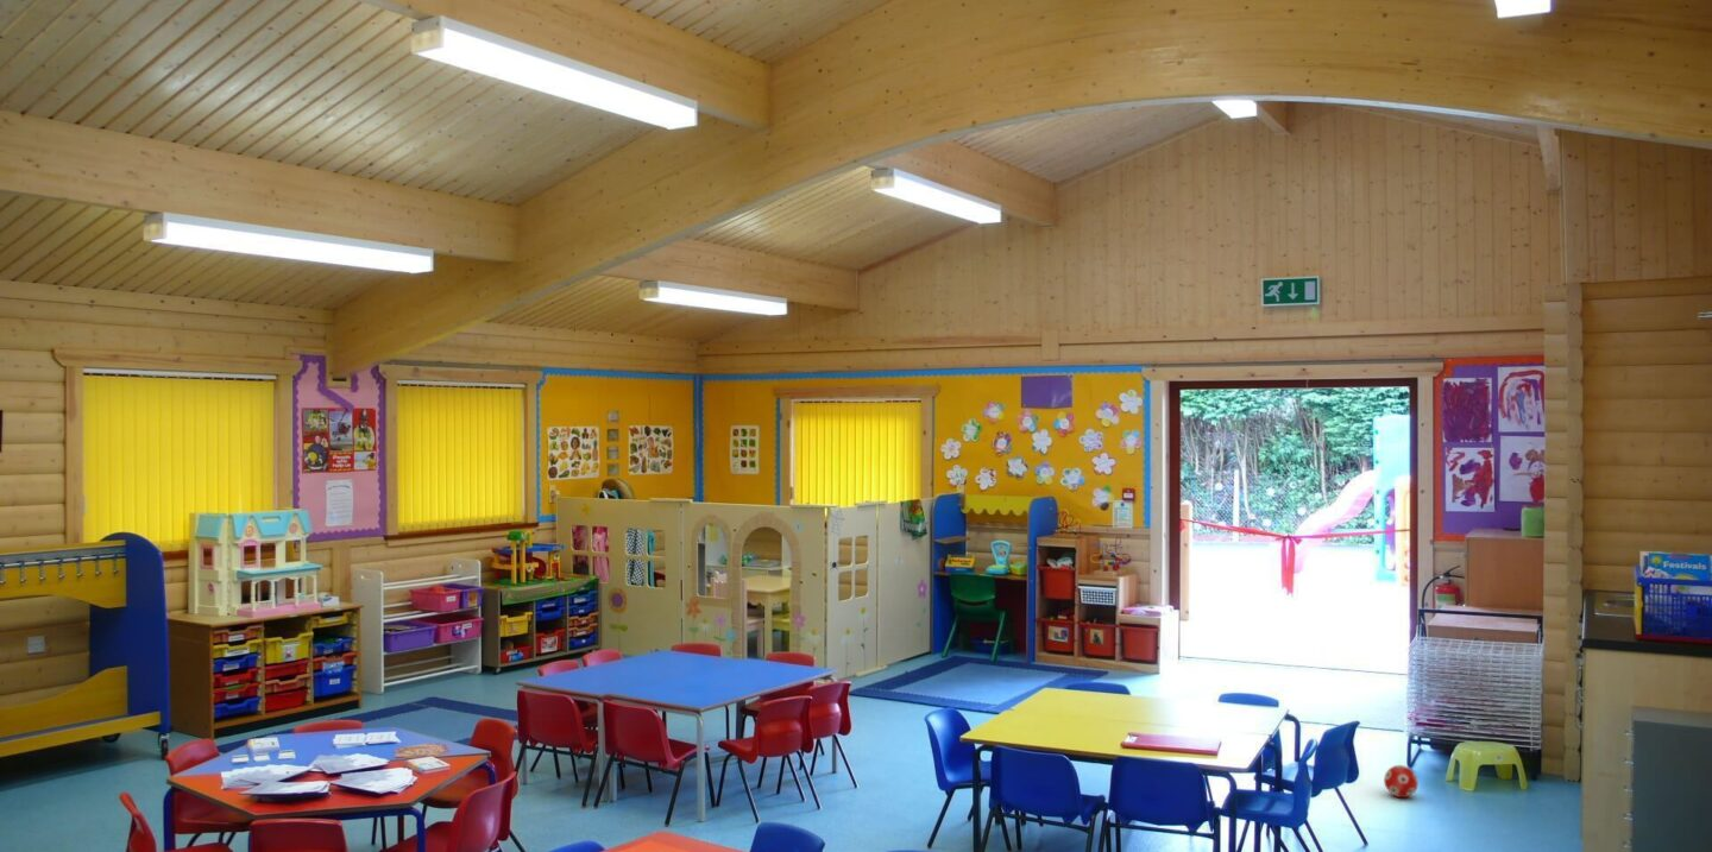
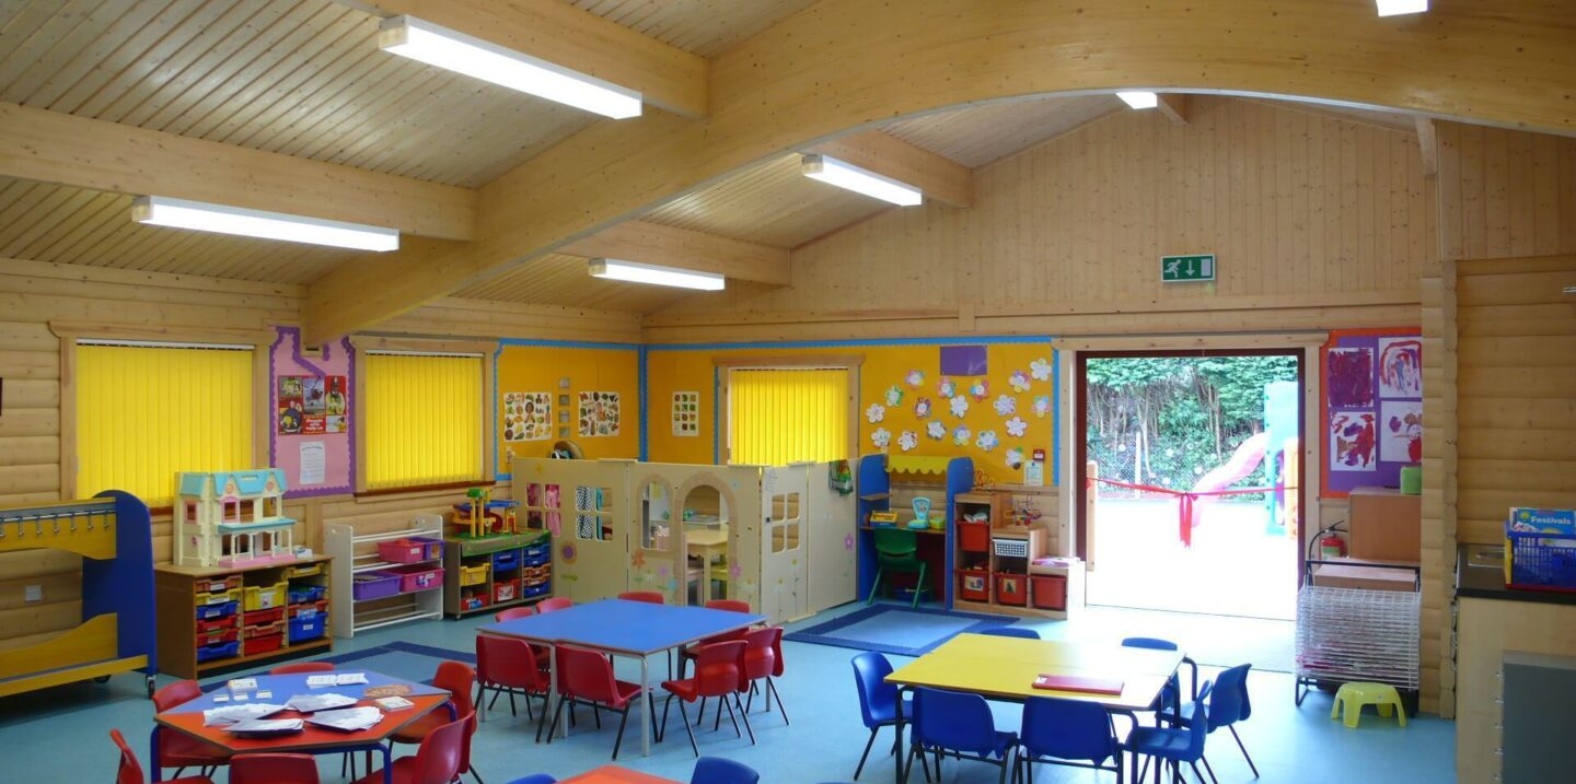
- decorative ball (1401, 781)
